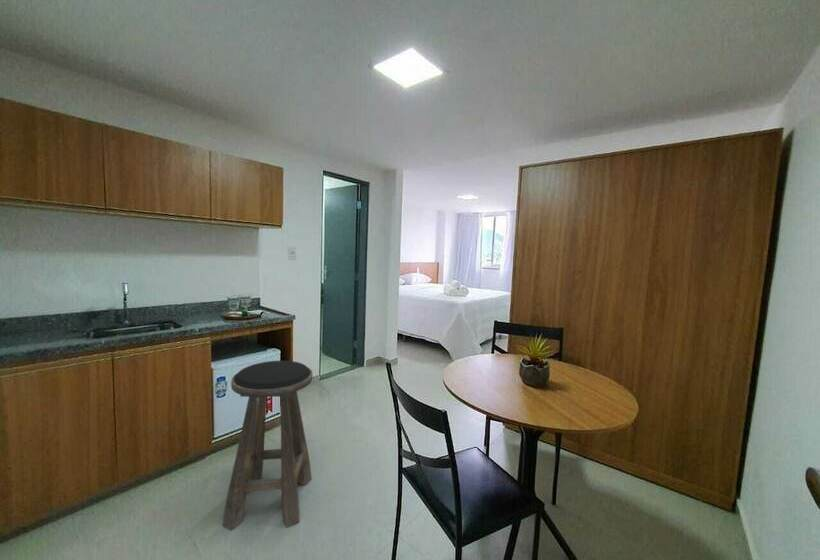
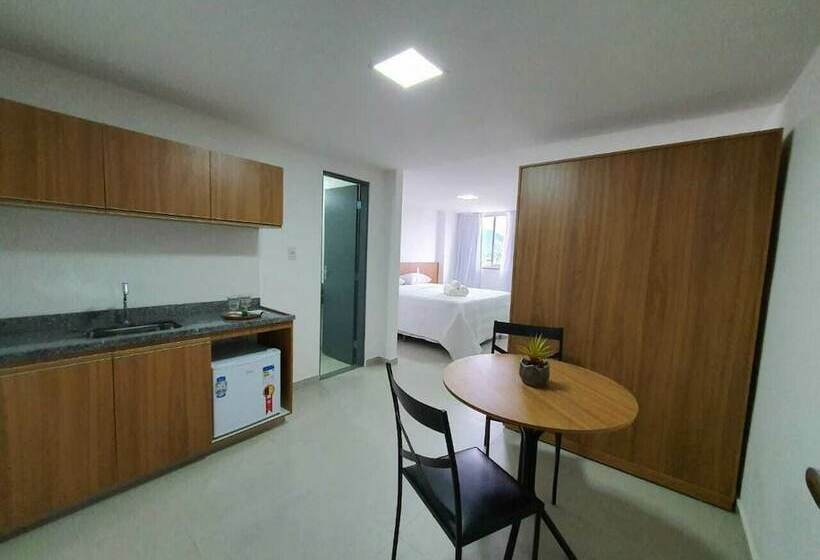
- stool (264, 436)
